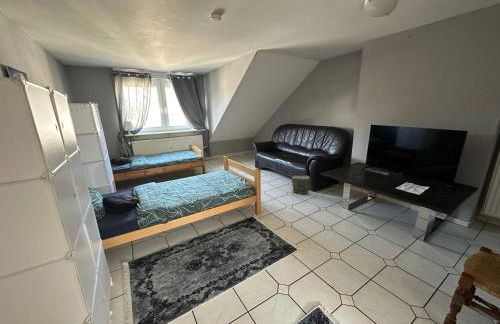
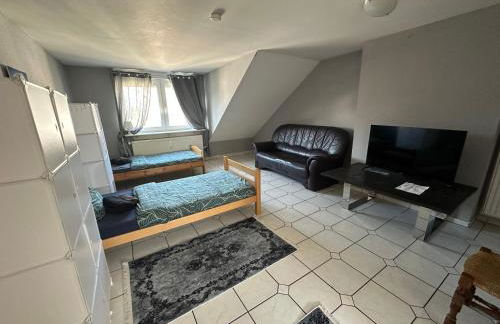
- bag (300, 184)
